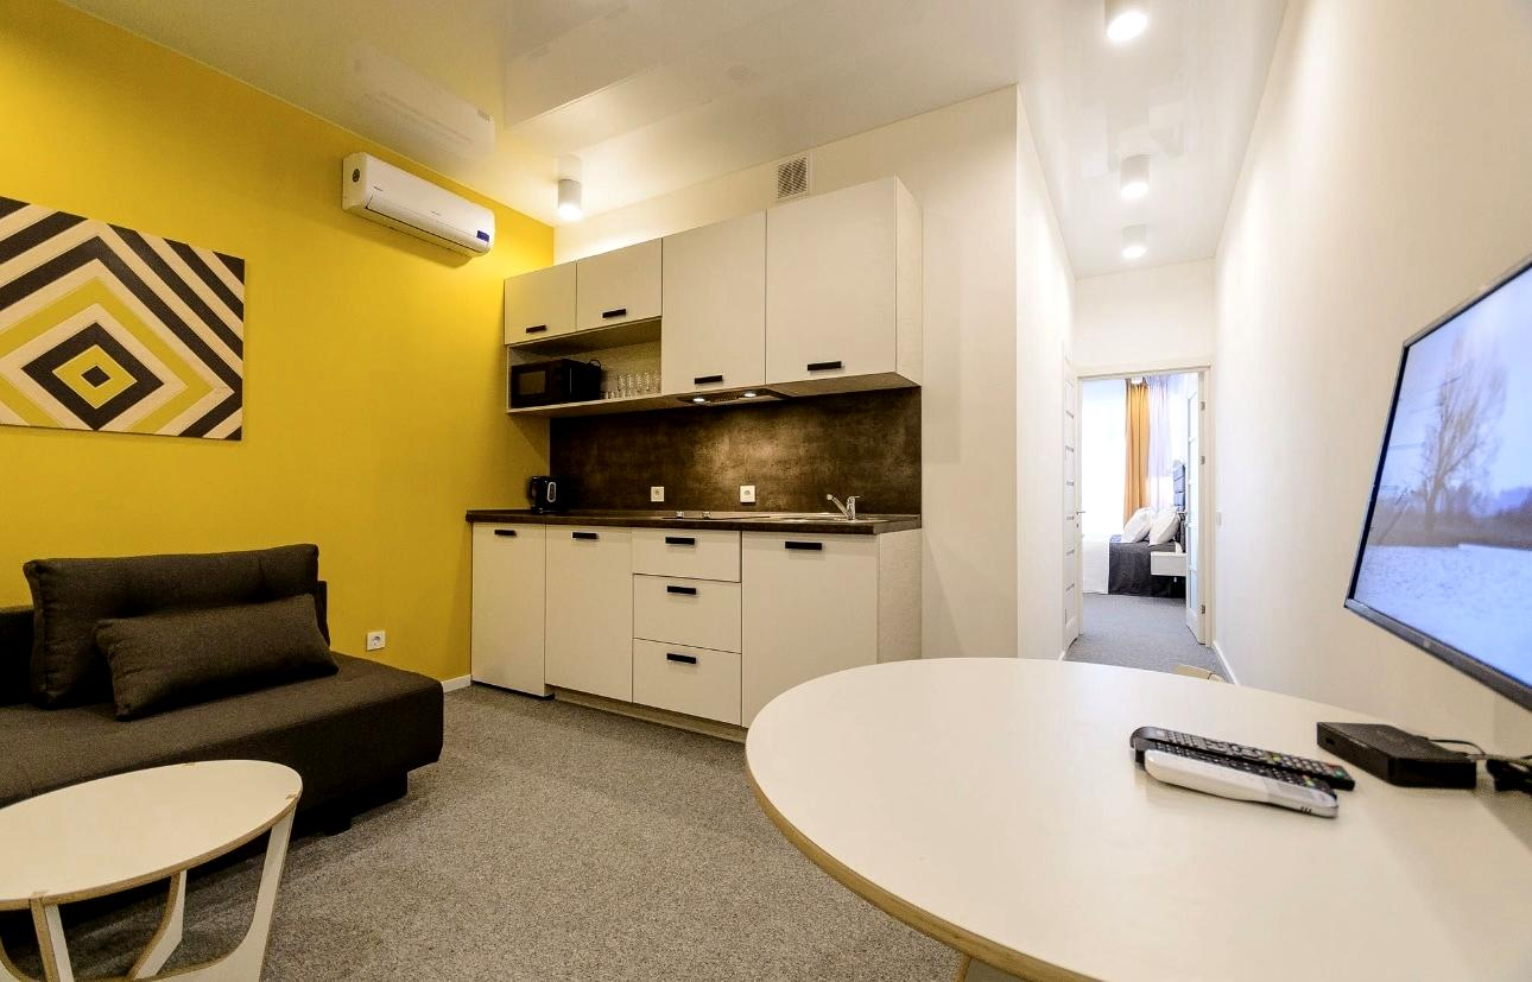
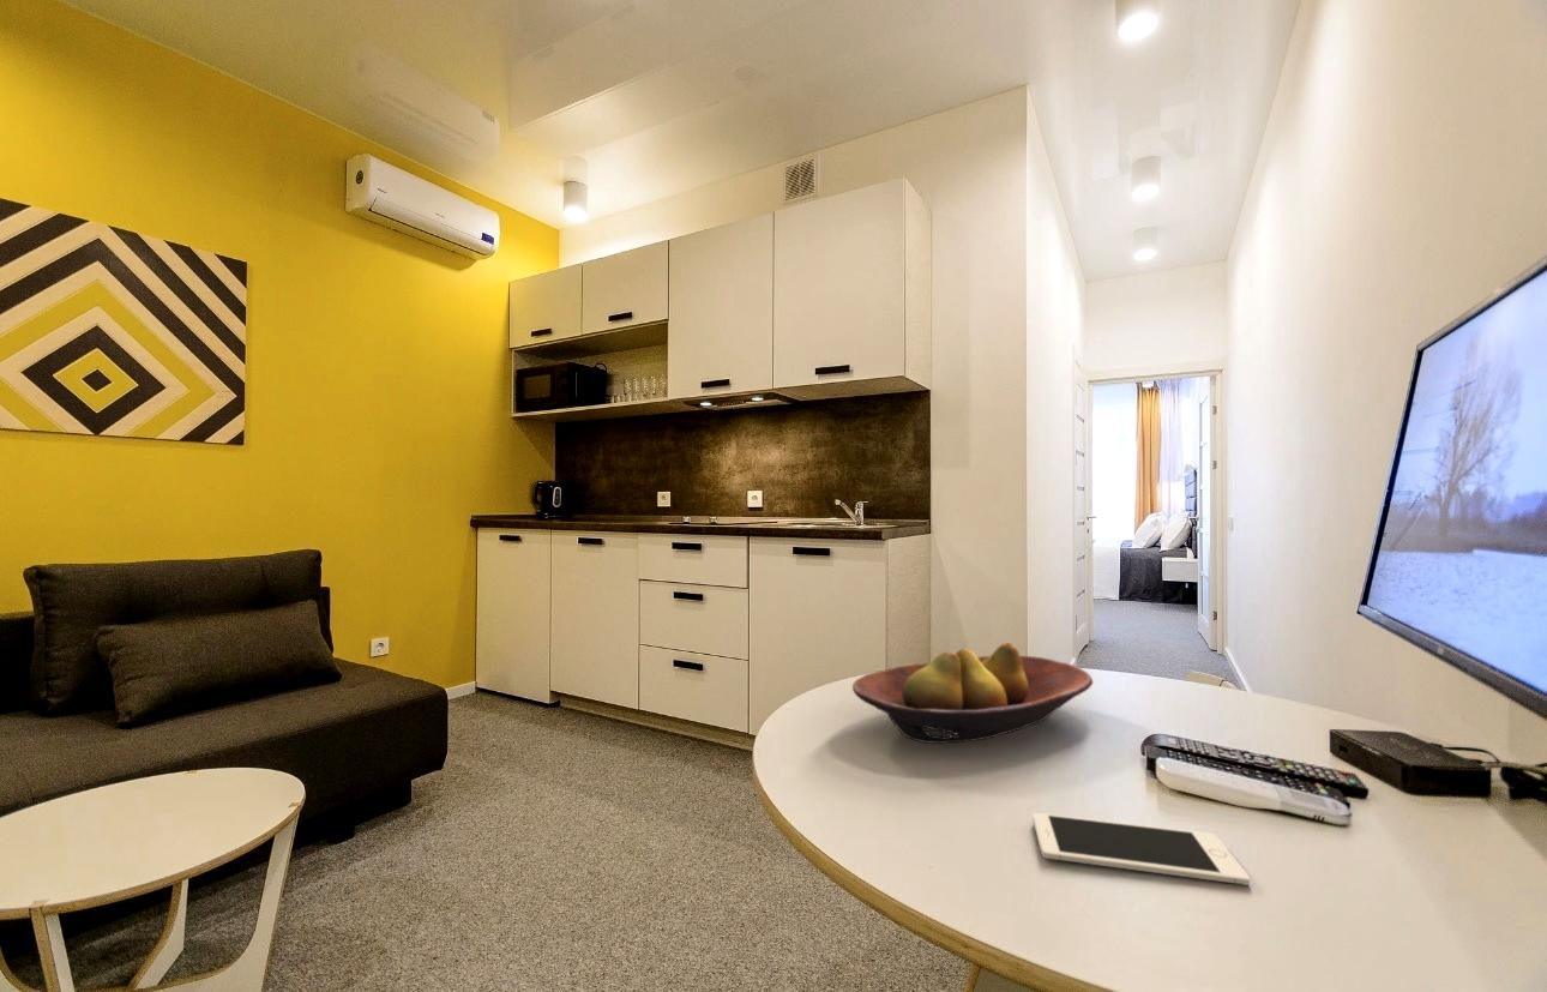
+ cell phone (1131, 846)
+ fruit bowl (975, 683)
